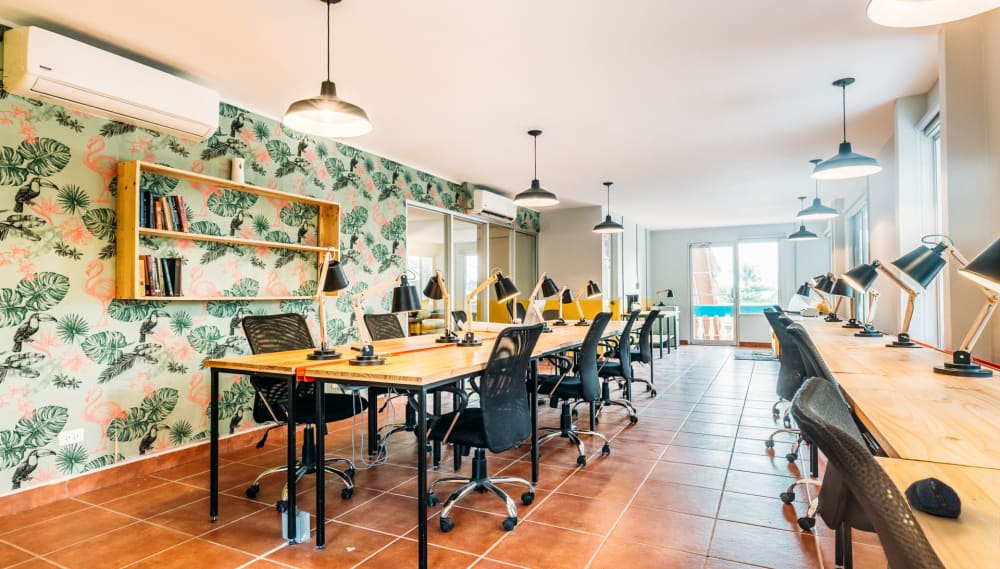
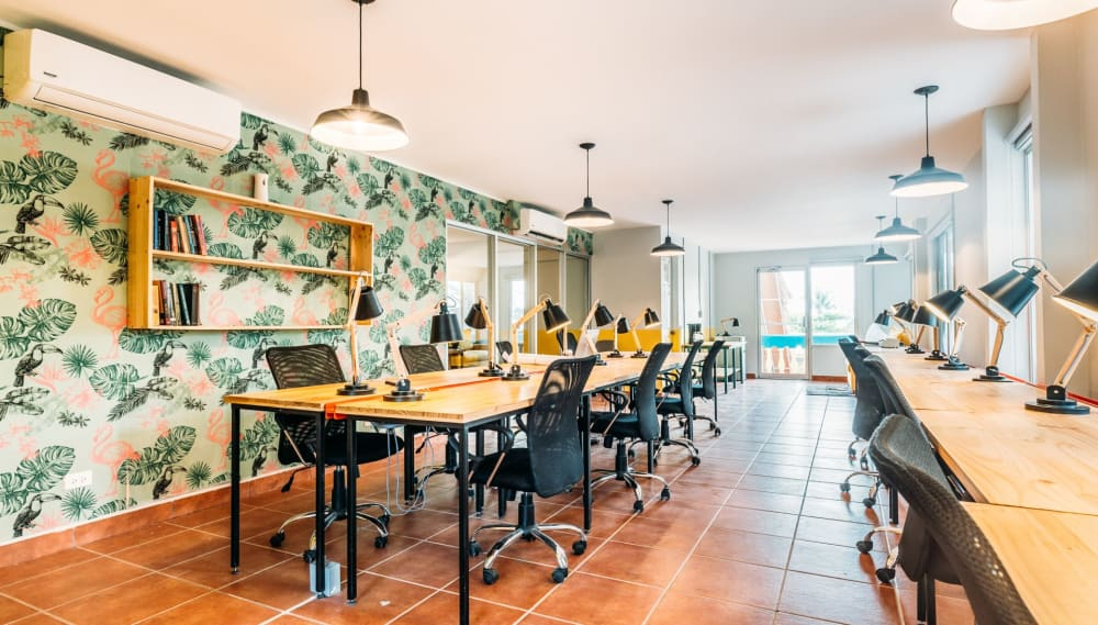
- computer mouse (931, 492)
